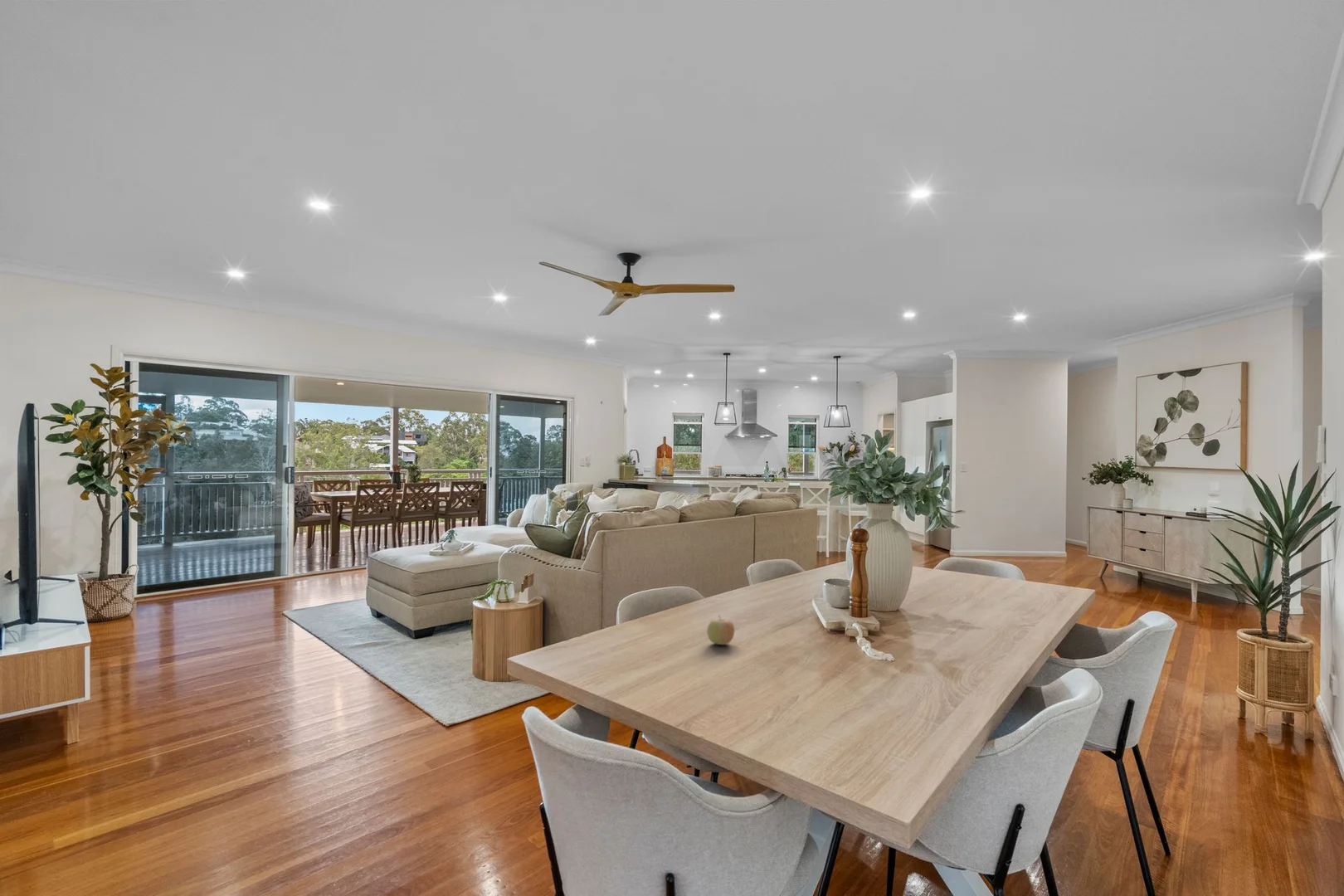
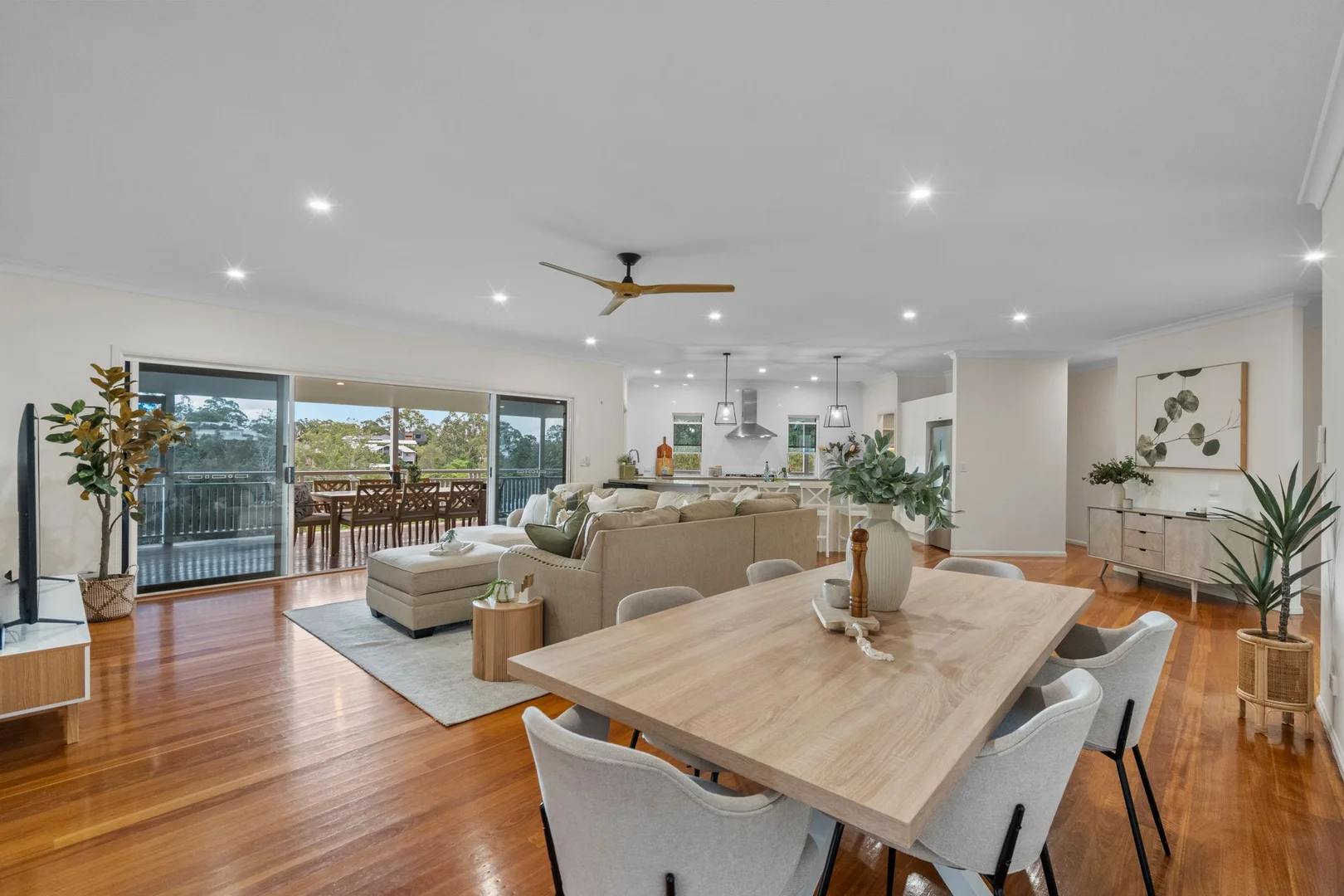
- fruit (721, 629)
